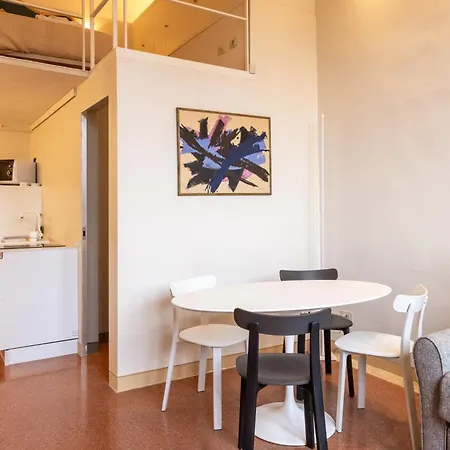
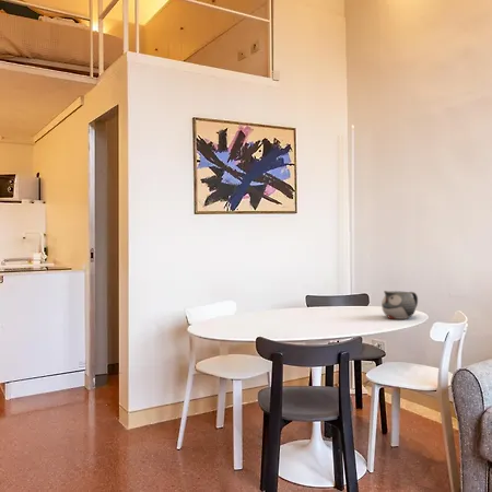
+ teapot (400, 303)
